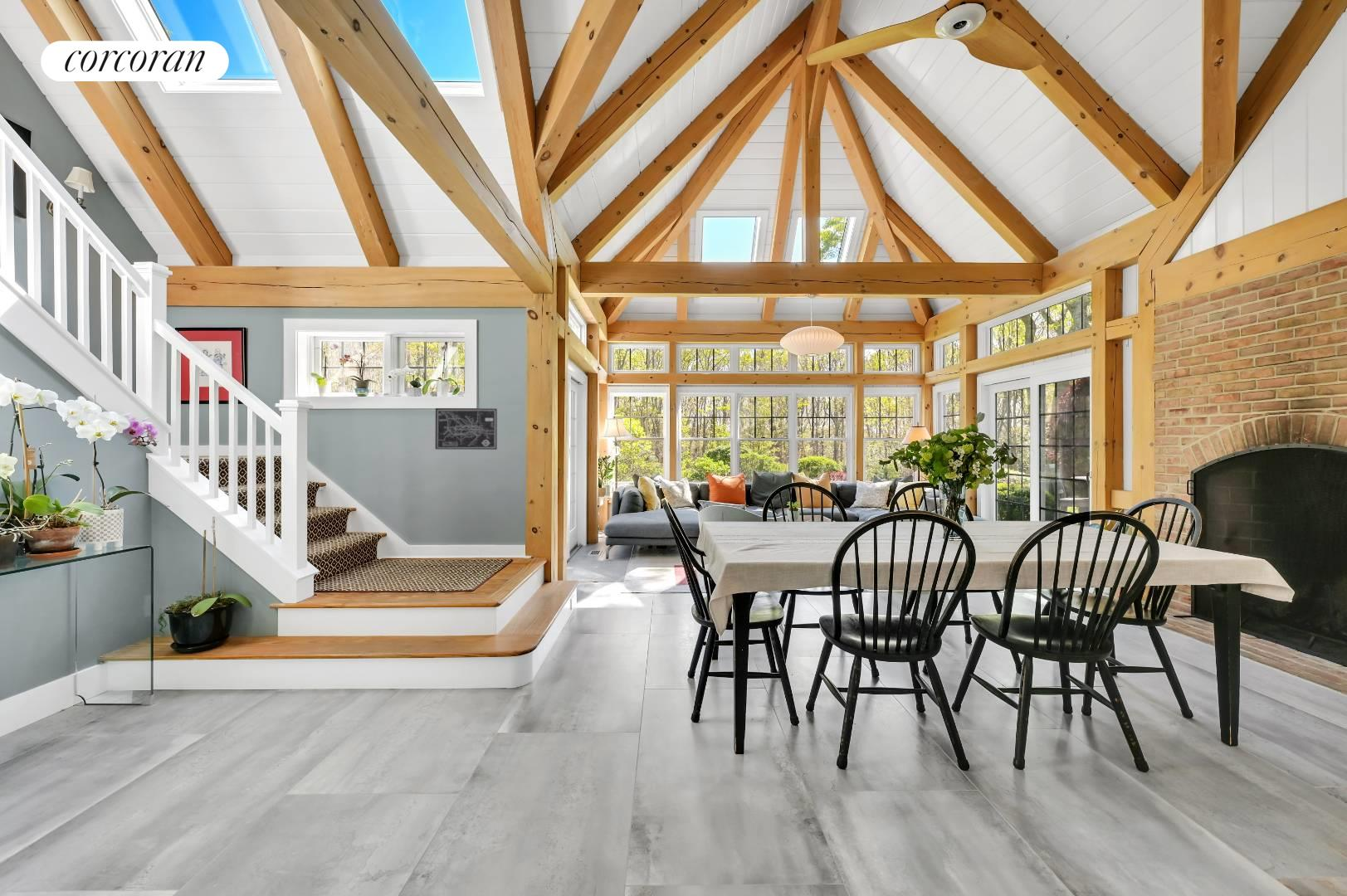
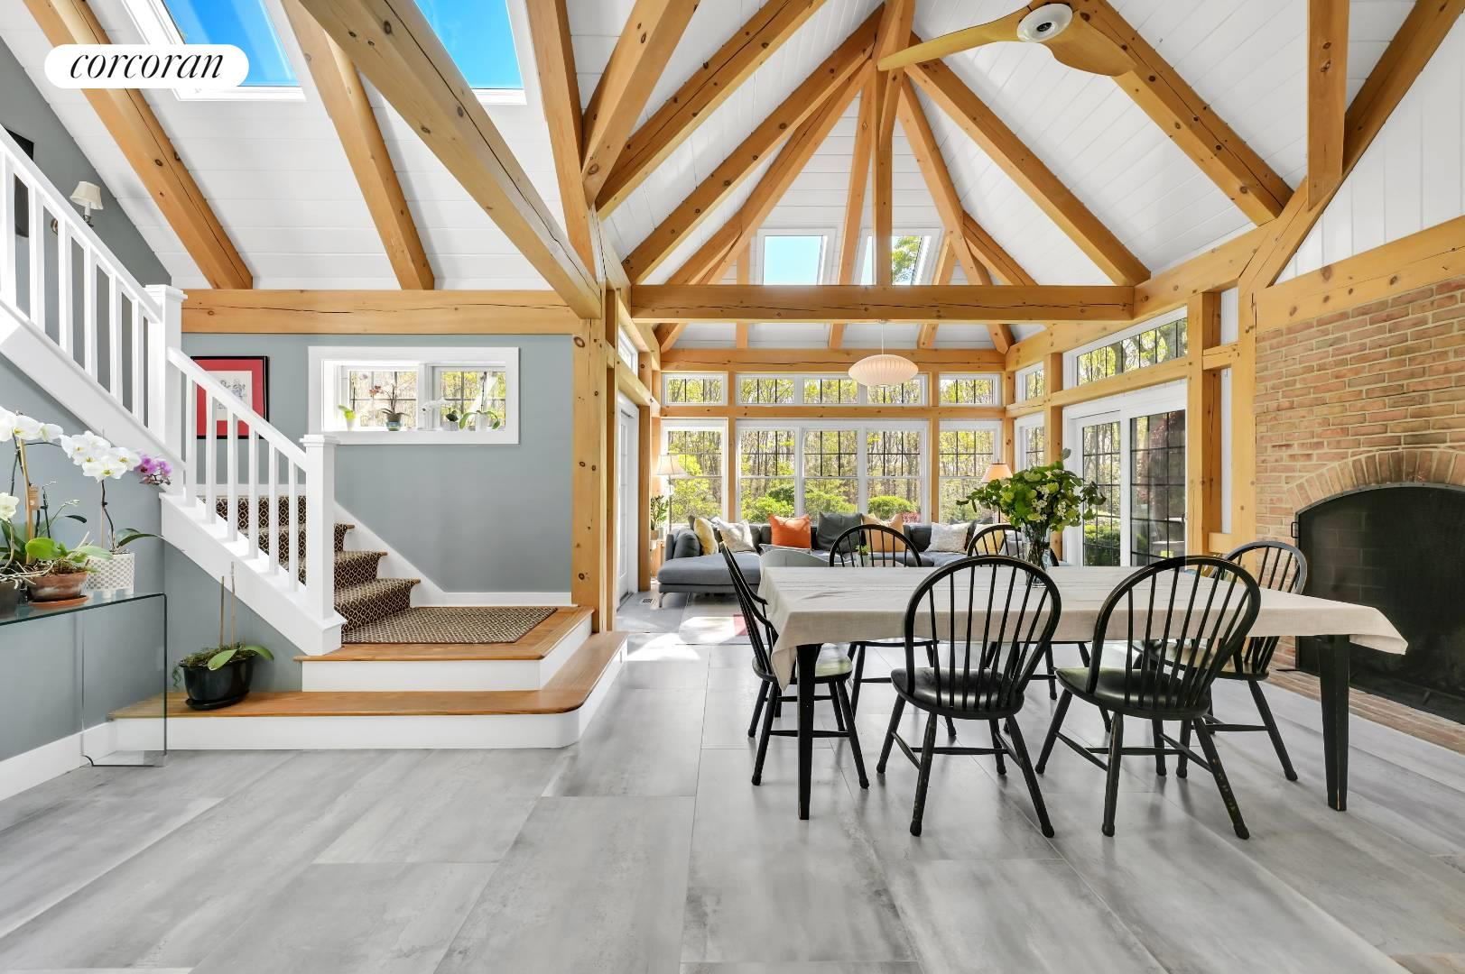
- wall art (466, 429)
